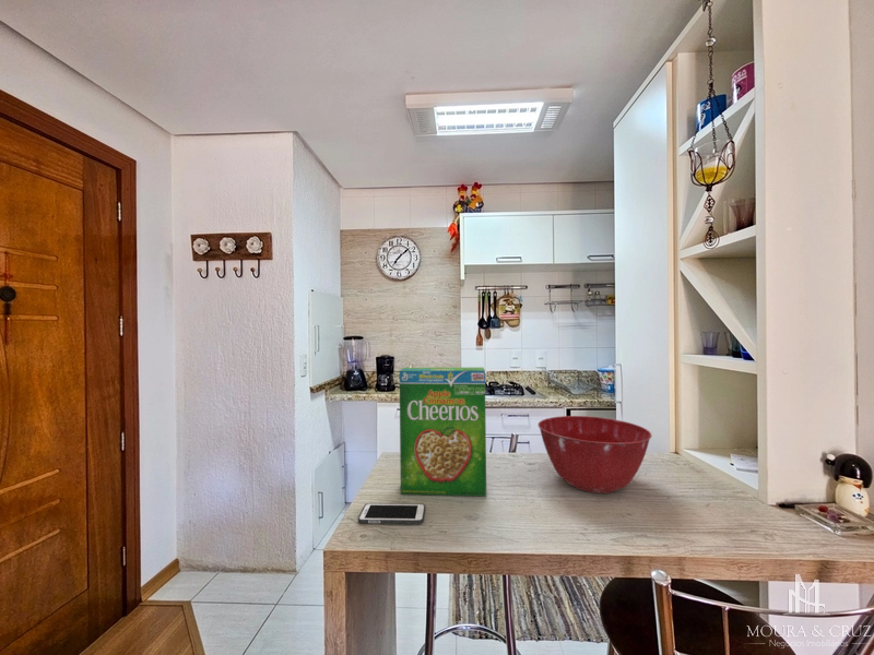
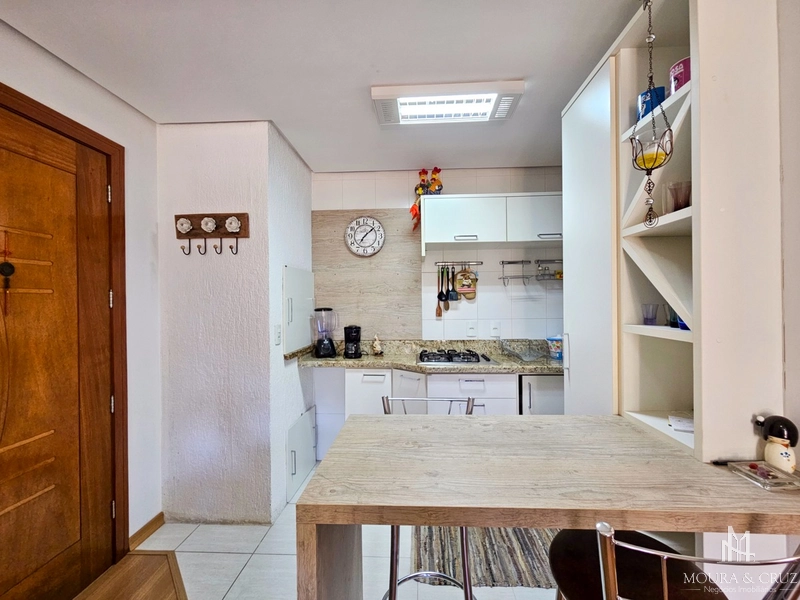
- mixing bowl (592, 454)
- cereal box (442, 428)
- cell phone (392, 513)
